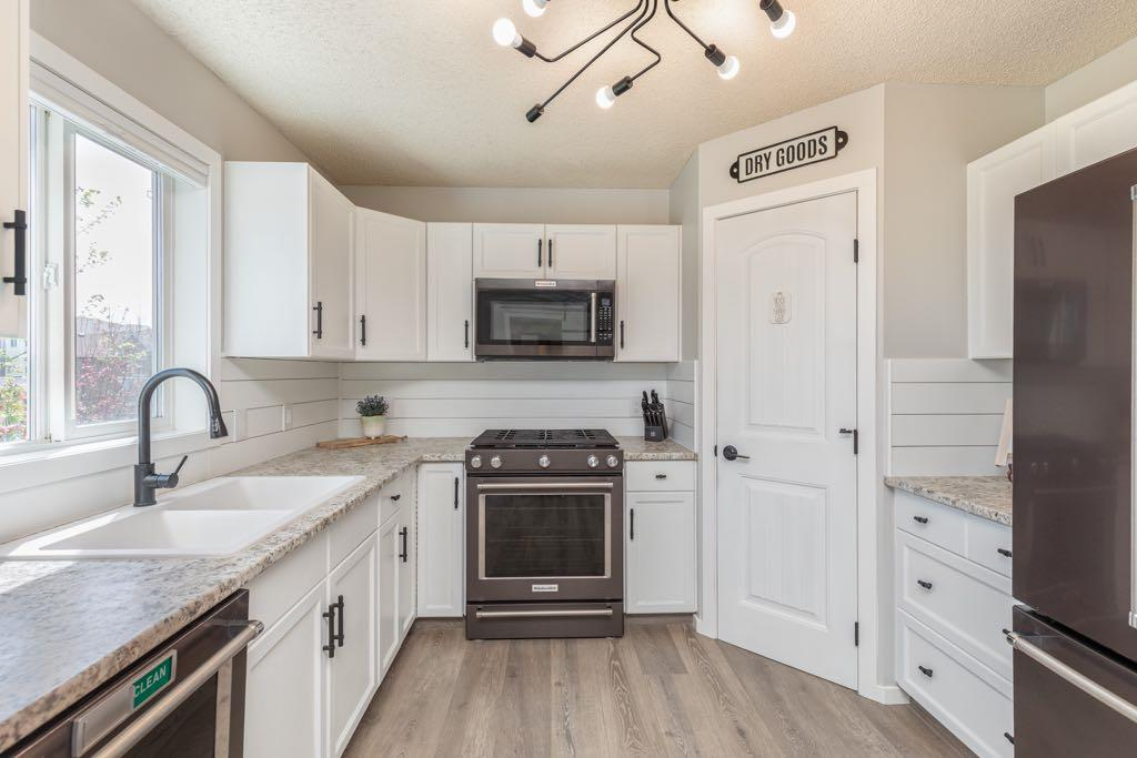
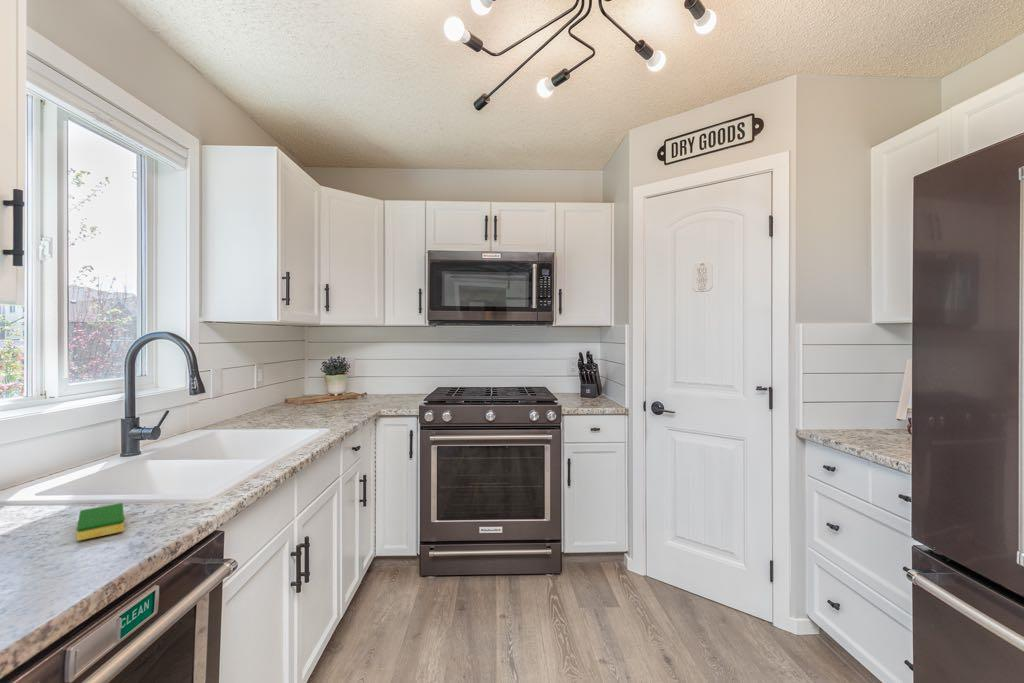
+ dish sponge (101, 520)
